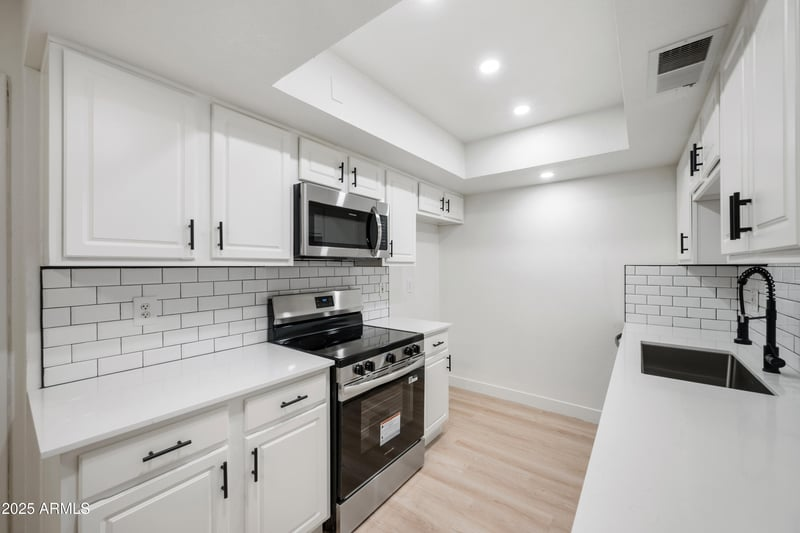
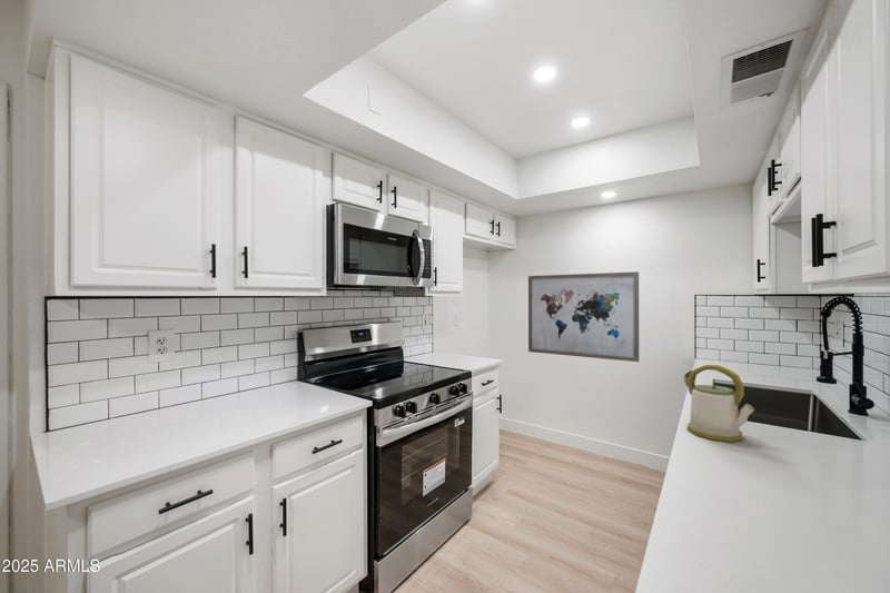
+ kettle (719, 399)
+ wall art (578, 315)
